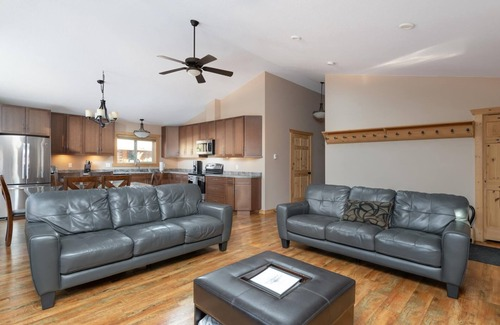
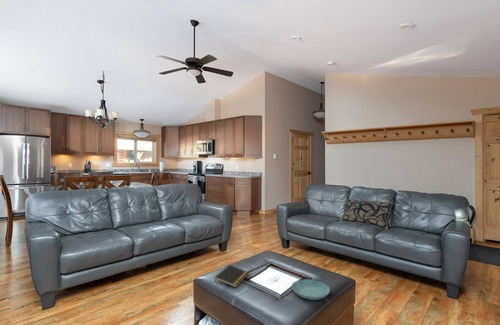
+ notepad (232, 275)
+ saucer (310, 289)
